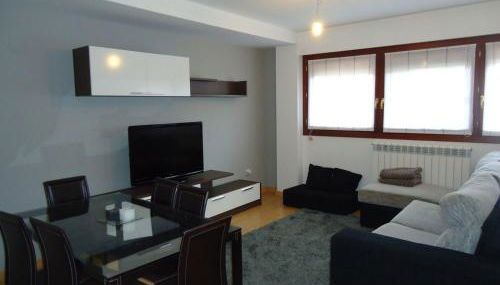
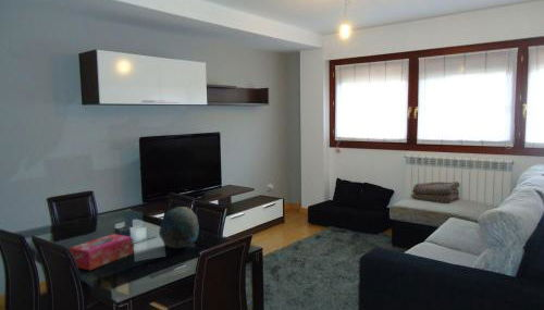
+ decorative bowl (177, 227)
+ tissue box (102, 250)
